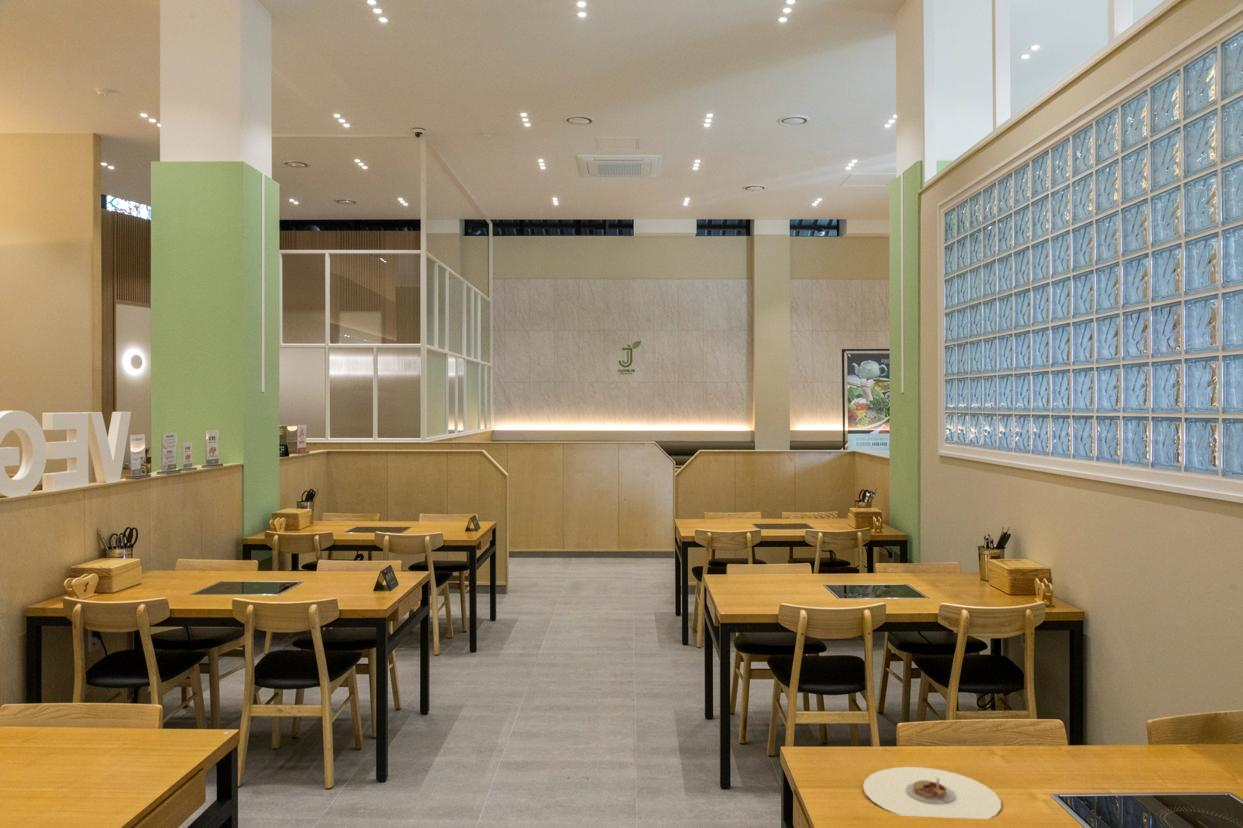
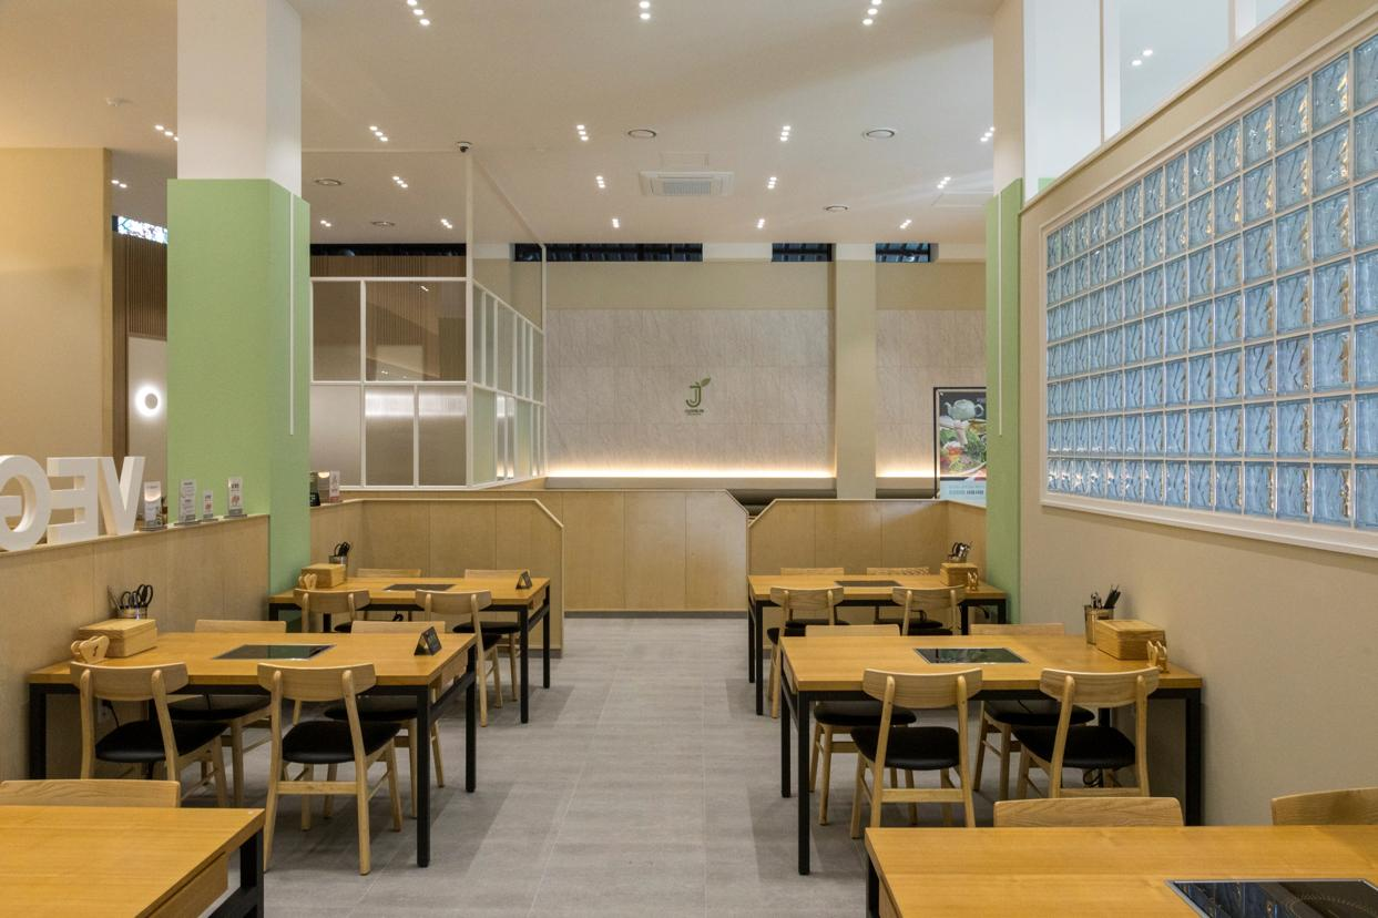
- plate (930, 787)
